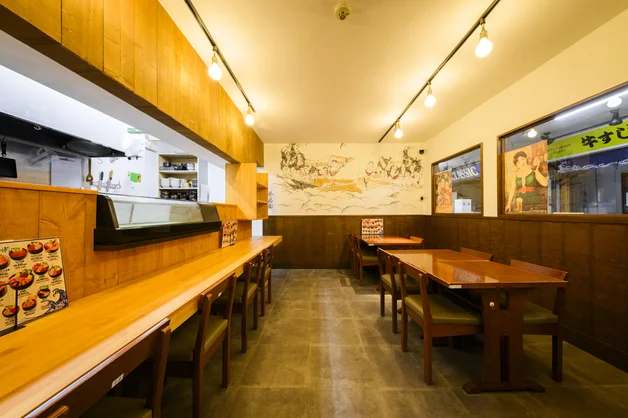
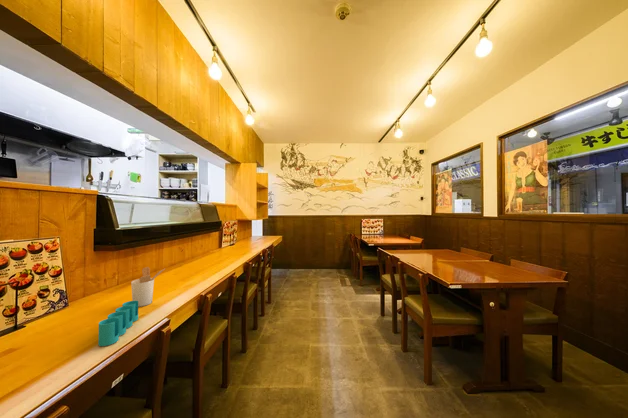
+ pen holder (120, 320)
+ utensil holder (148, 285)
